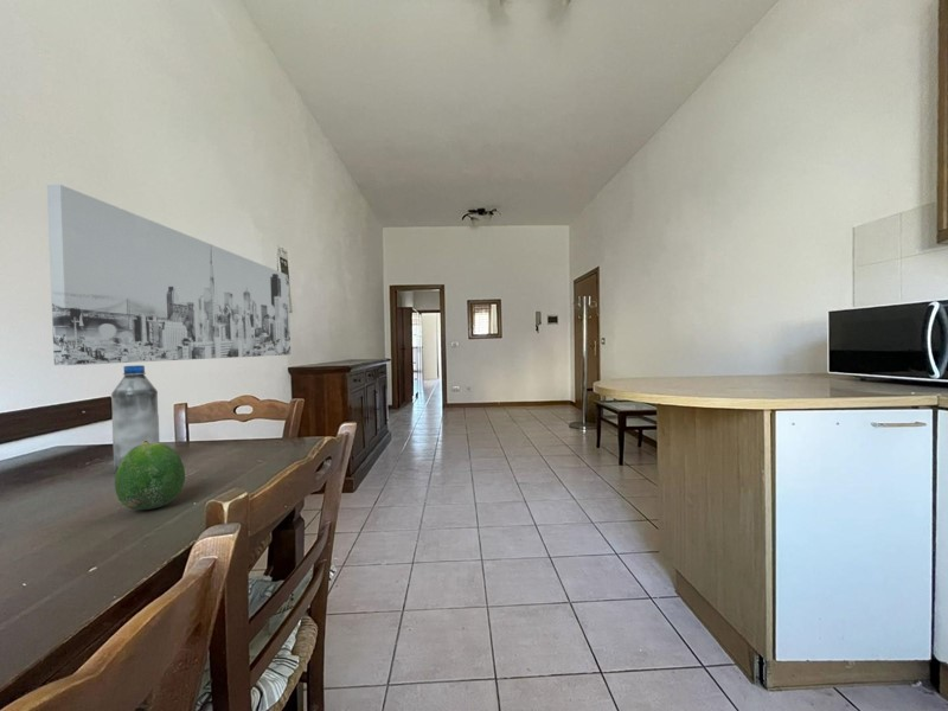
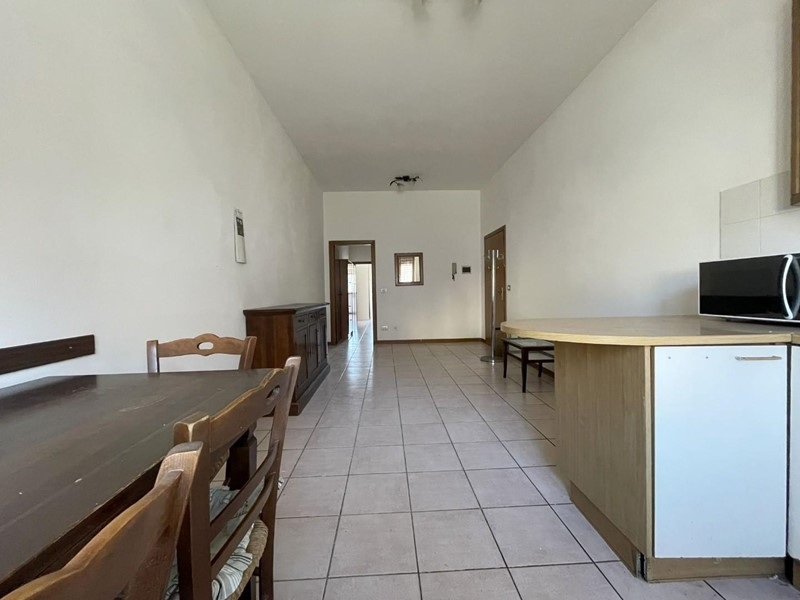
- water bottle (135, 417)
- fruit (150, 474)
- wall art (216, 302)
